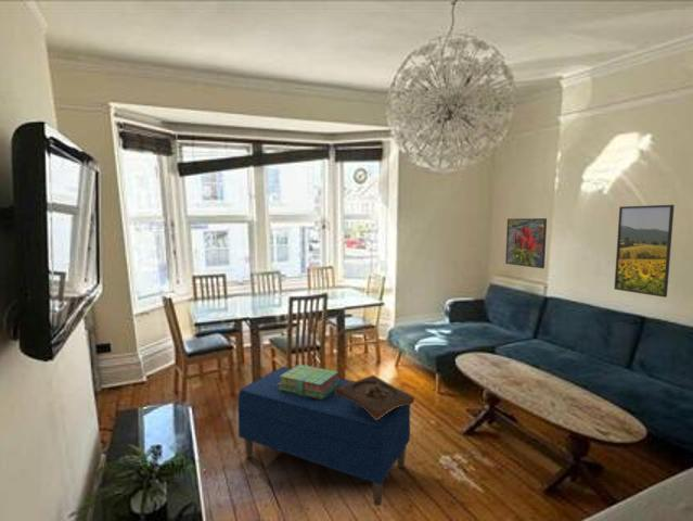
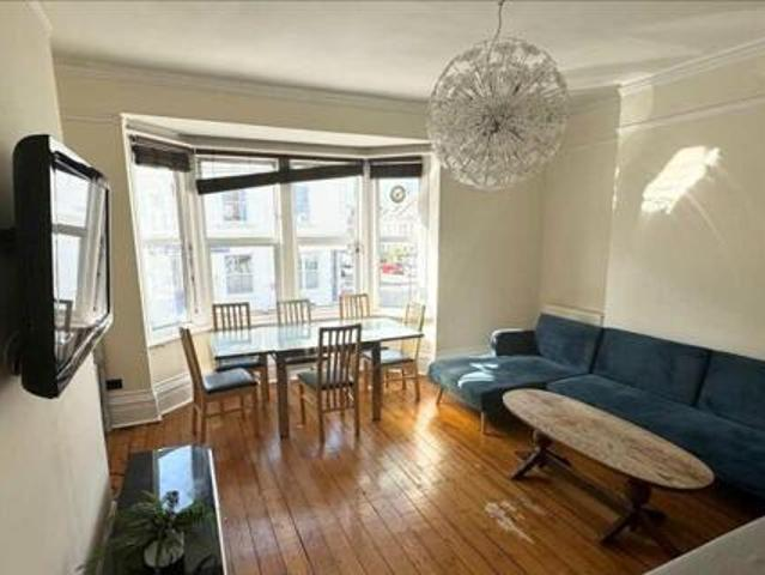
- stack of books (309, 379)
- bench (323, 427)
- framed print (525, 242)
- wooden tray (373, 396)
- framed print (642, 250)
